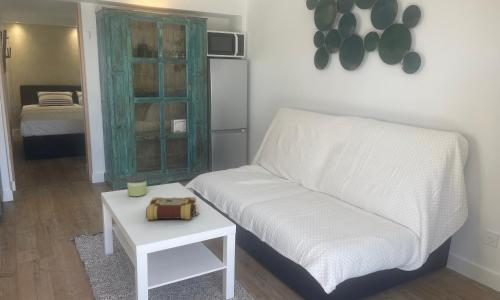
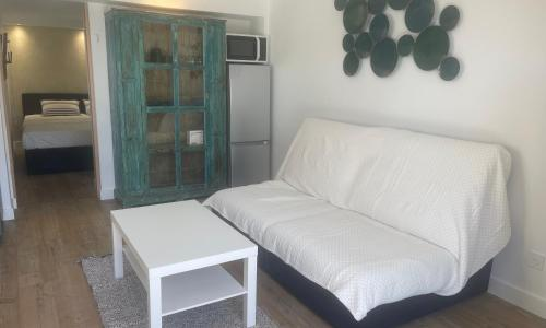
- candle (137, 186)
- book (174, 207)
